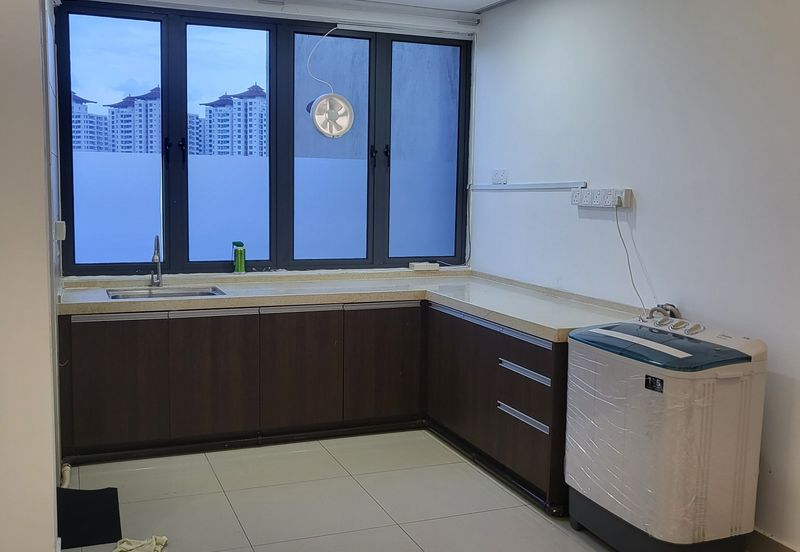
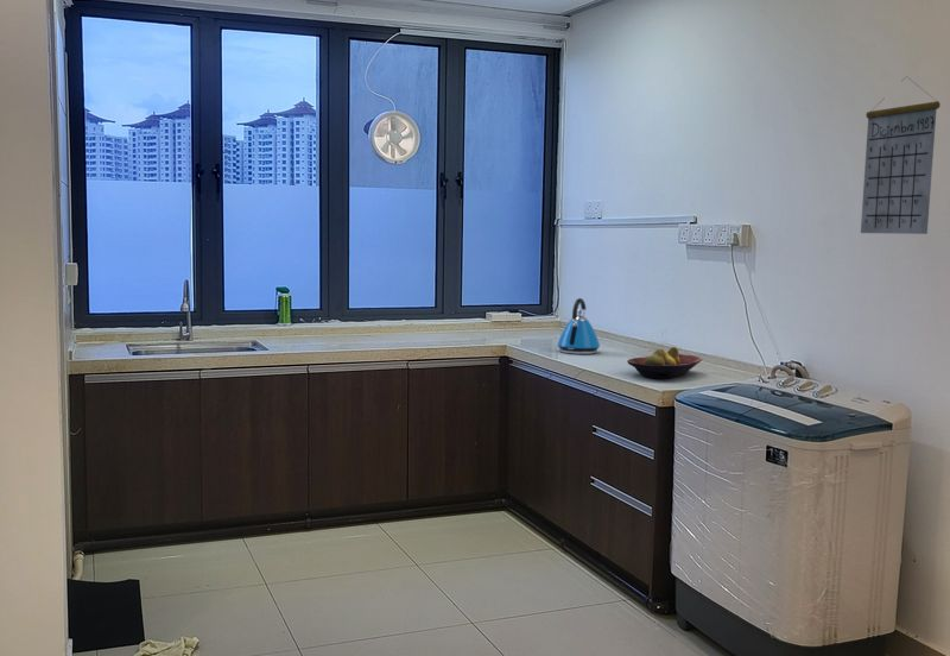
+ calendar (898, 154)
+ fruit bowl (665, 360)
+ kettle (578, 324)
